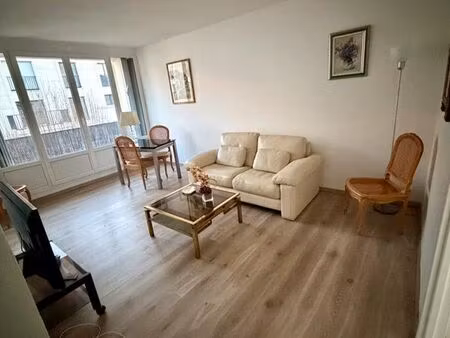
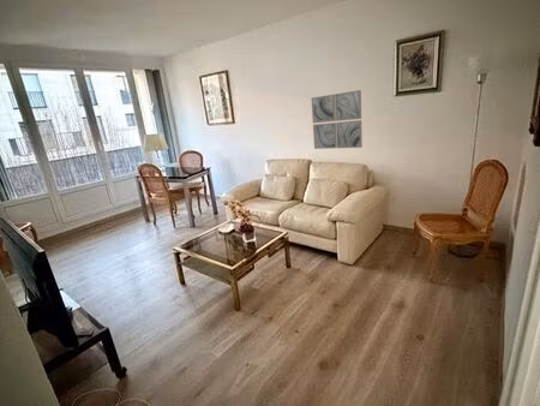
+ wall art (335, 120)
